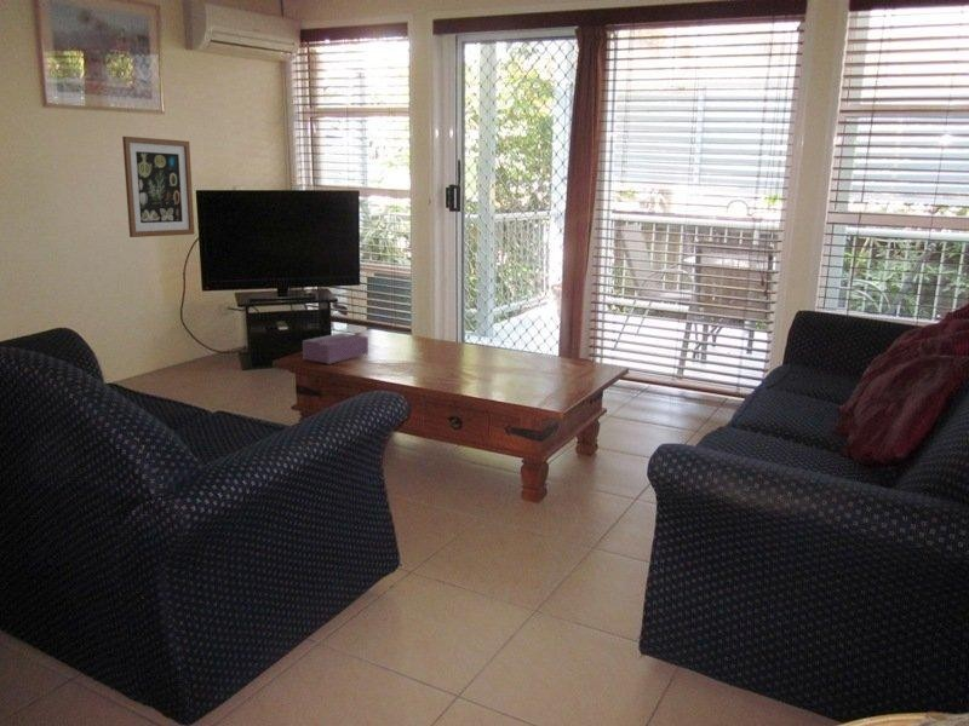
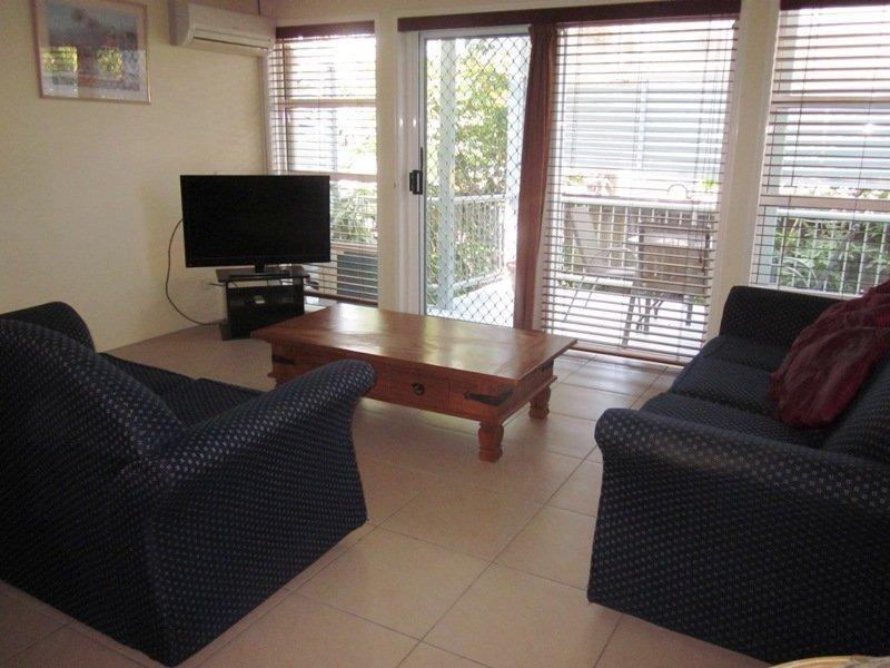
- tissue box (336, 347)
- wall art (160, 188)
